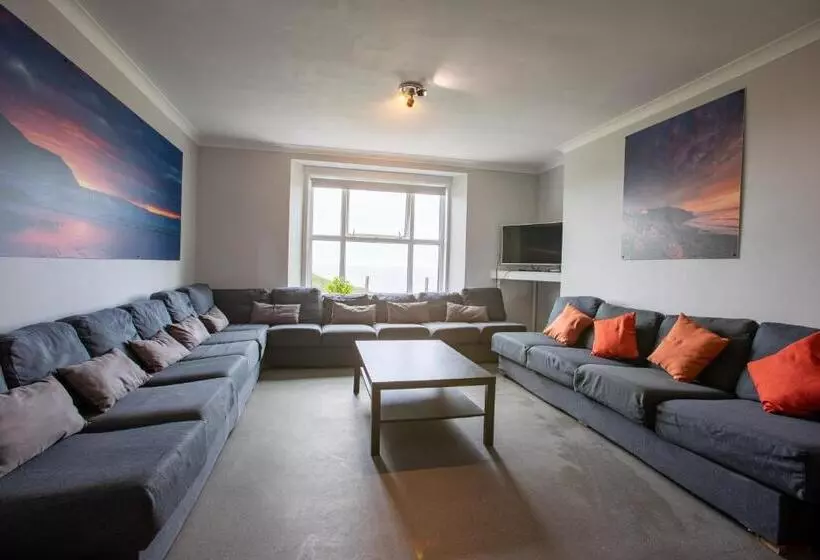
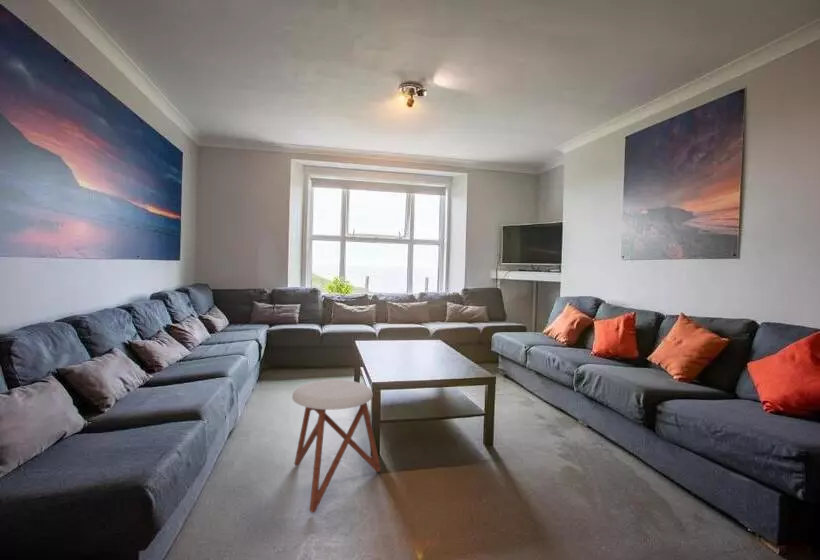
+ stool (323, 432)
